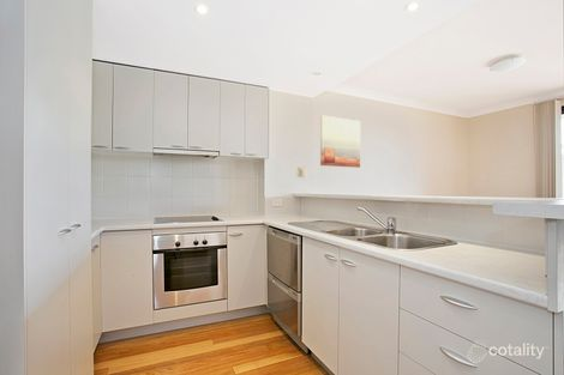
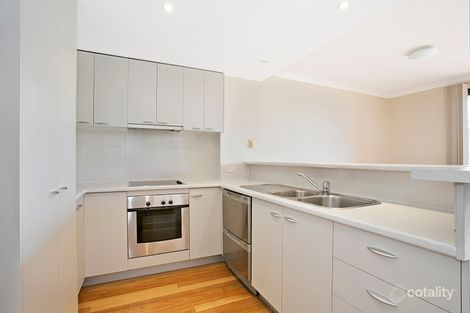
- wall art (341, 141)
